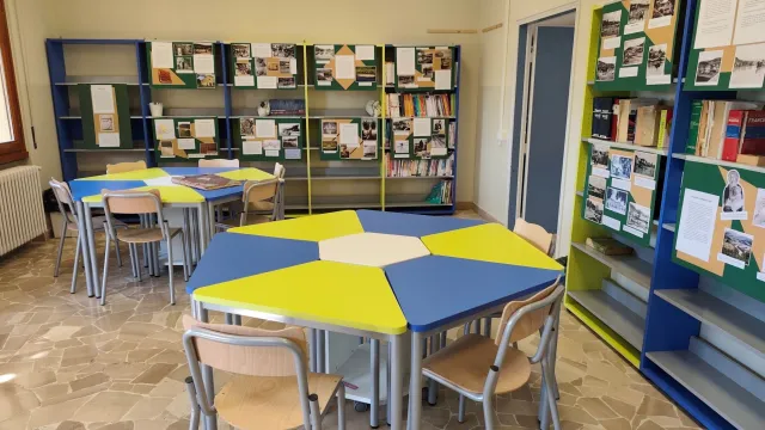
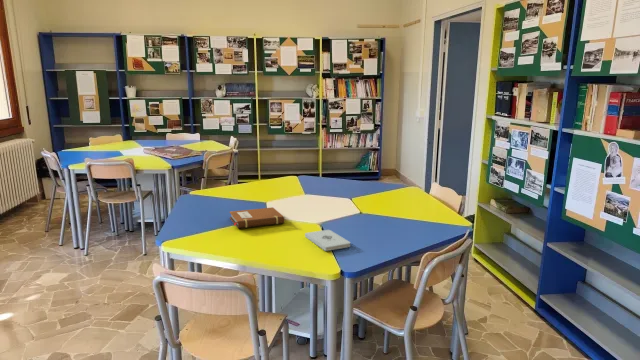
+ notebook (255, 217)
+ notepad (327, 239)
